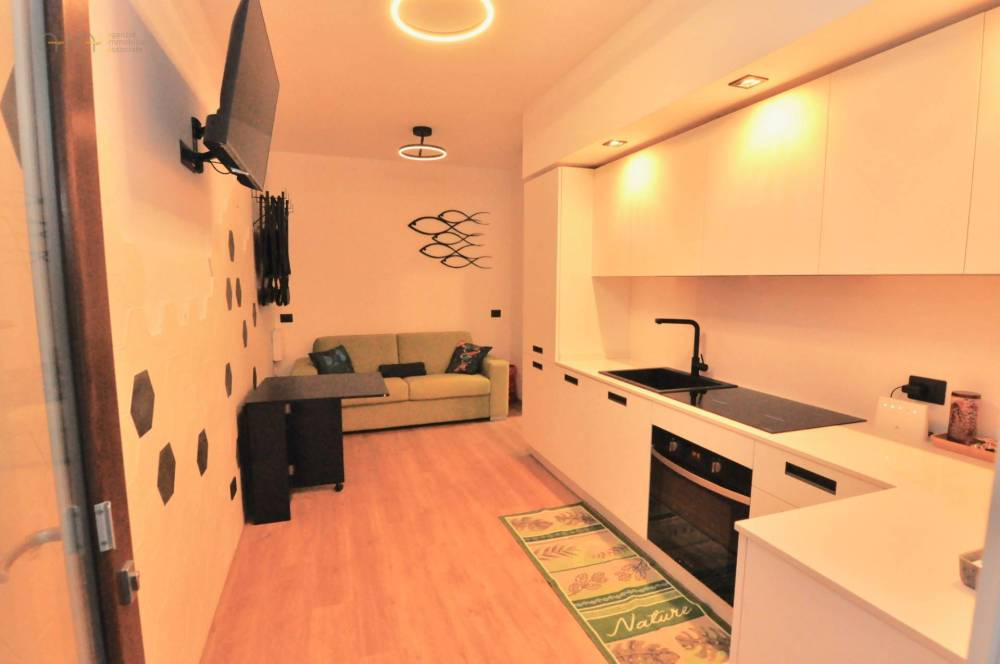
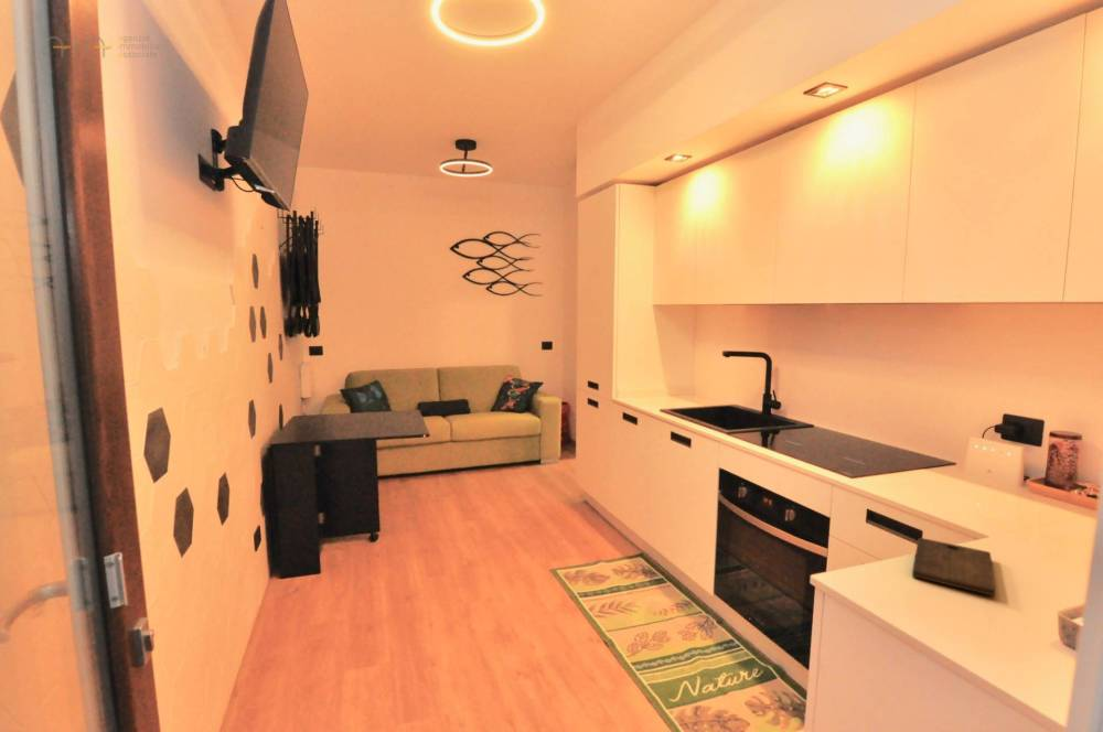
+ cutting board (952, 563)
